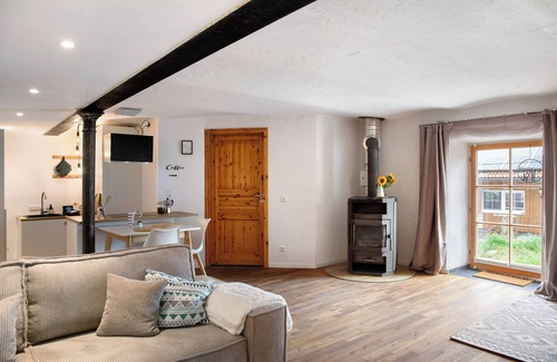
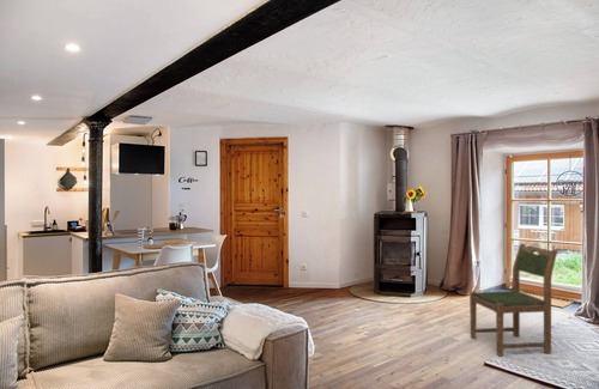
+ dining chair (512, 296)
